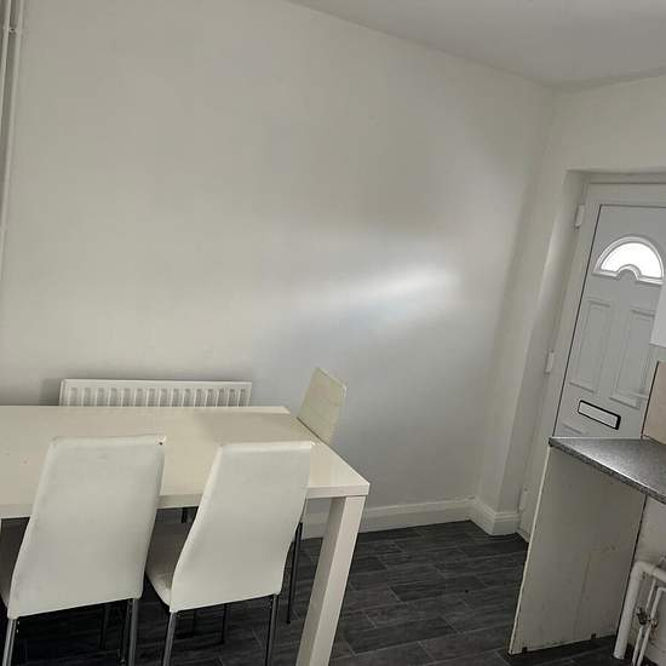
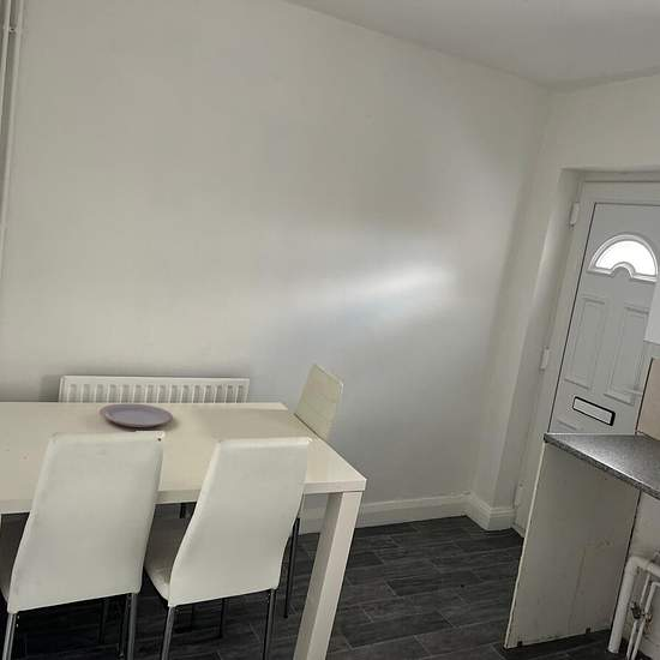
+ plate (136, 416)
